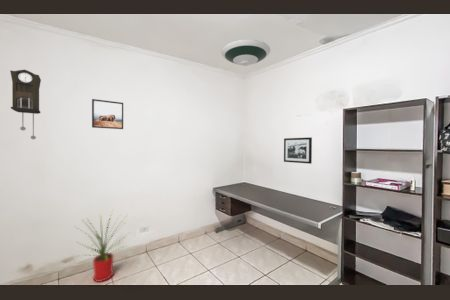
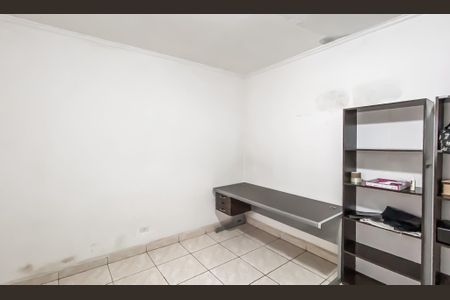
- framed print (108, 114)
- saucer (245, 58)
- house plant (103, 244)
- pendulum clock (26, 105)
- picture frame (297, 150)
